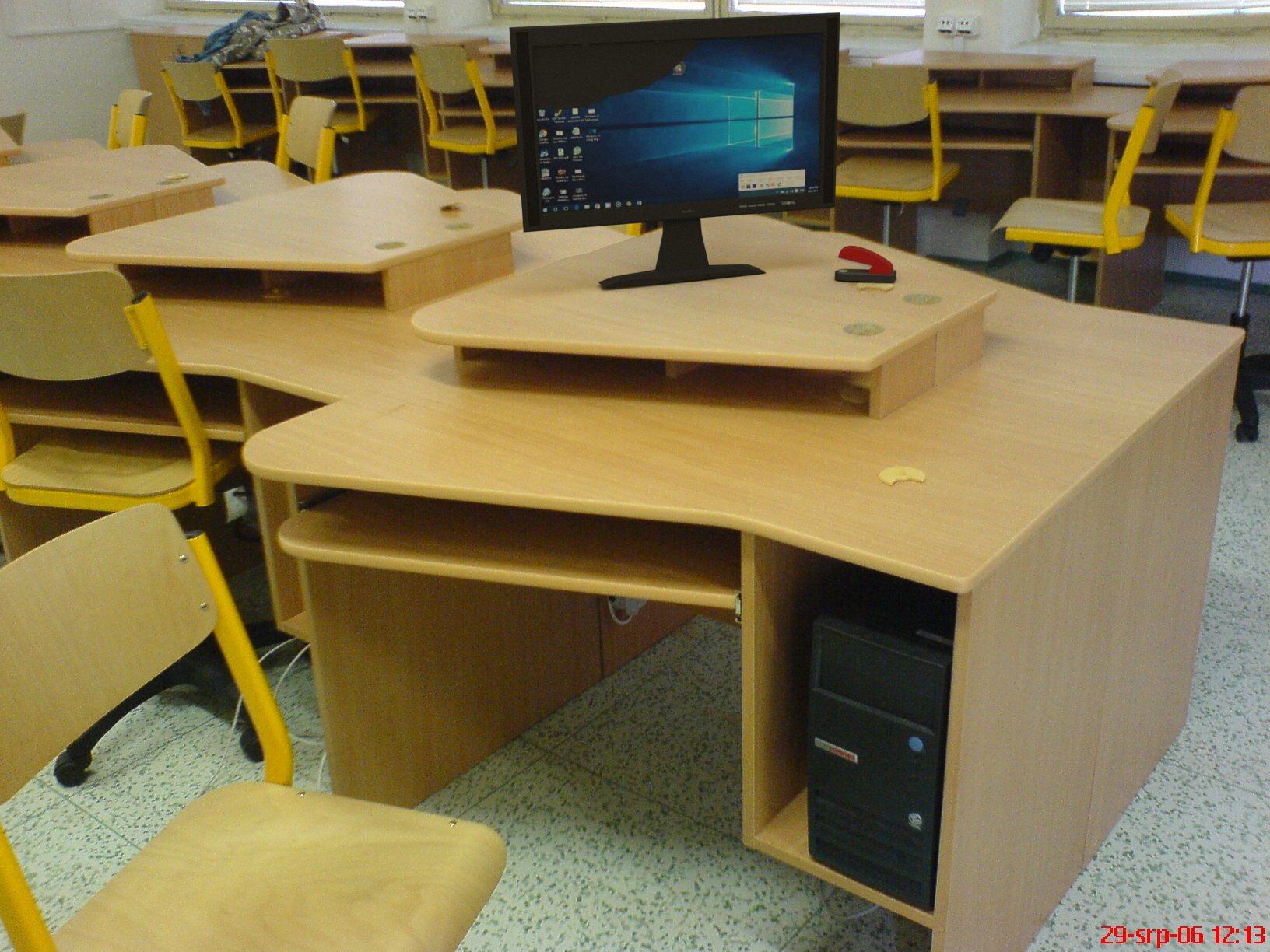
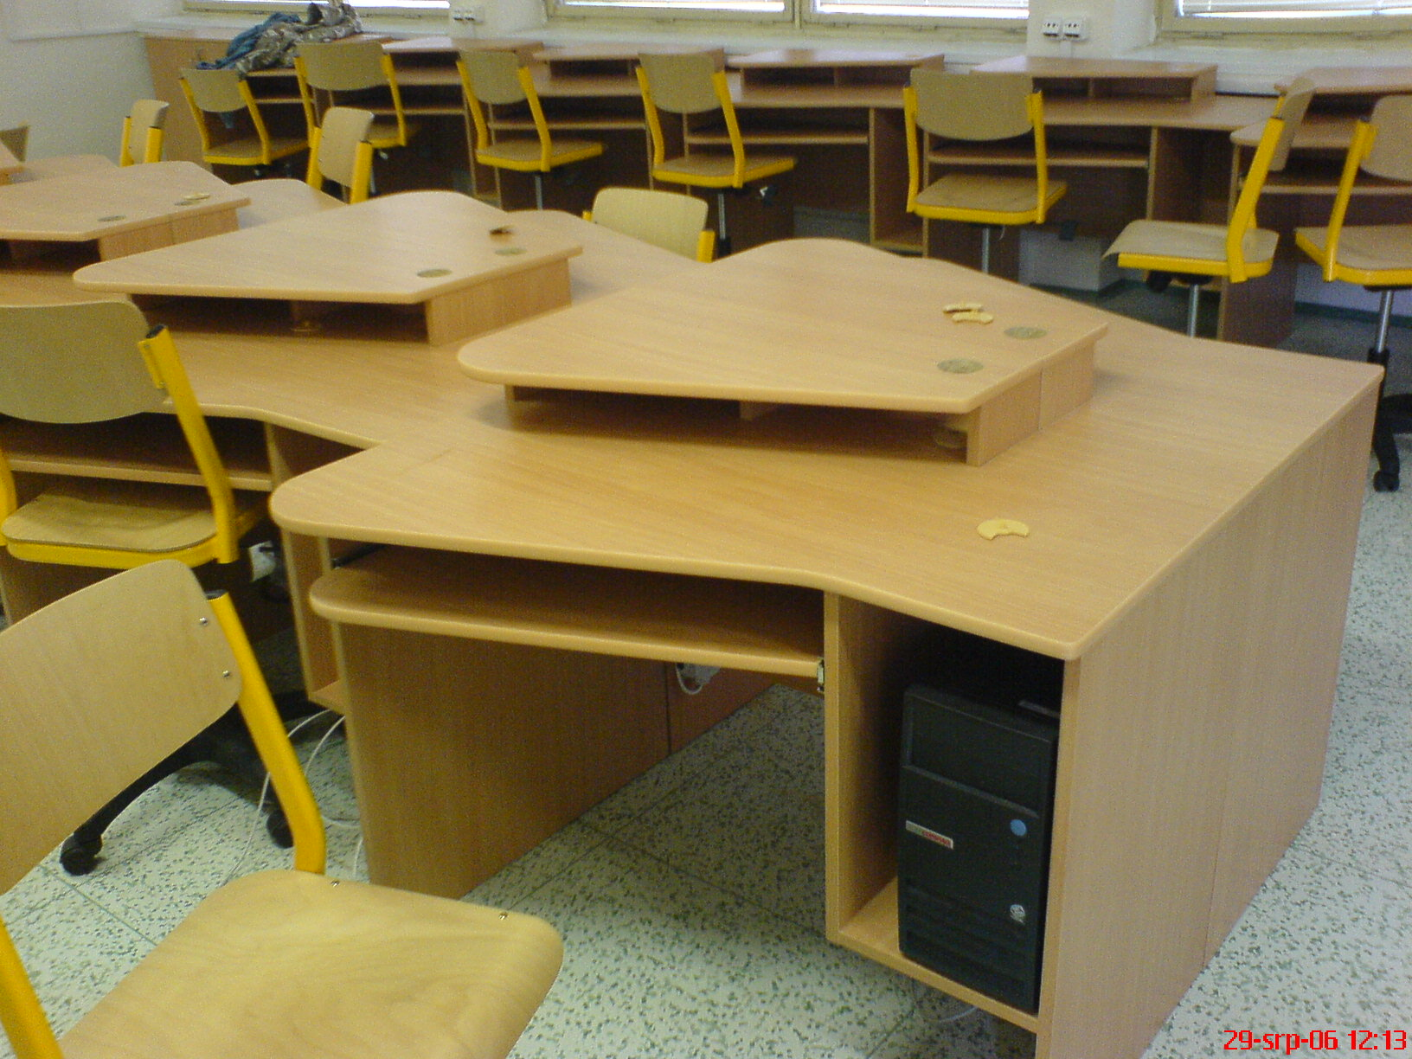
- stapler (865, 263)
- computer monitor (673, 151)
